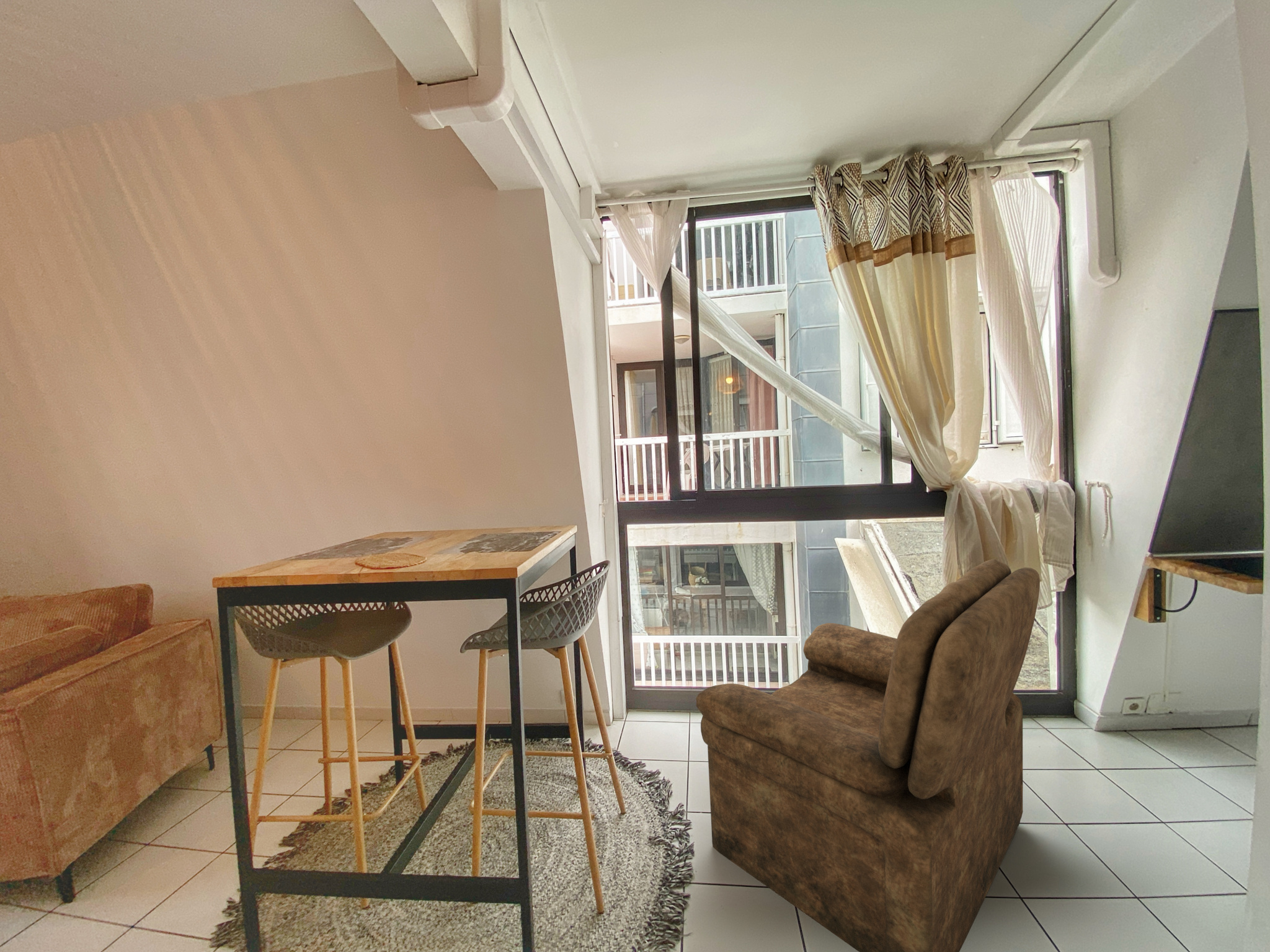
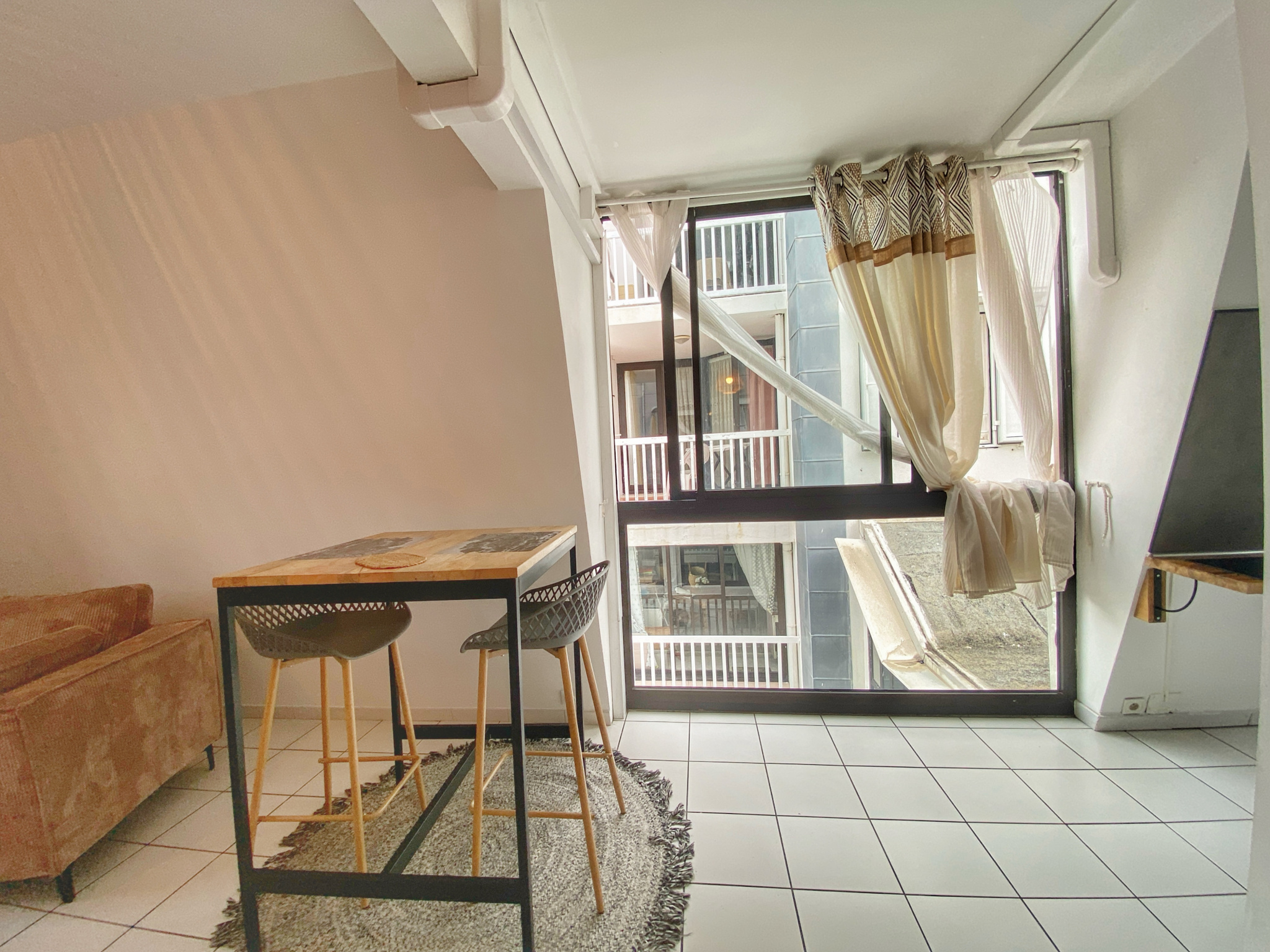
- armchair (869, 702)
